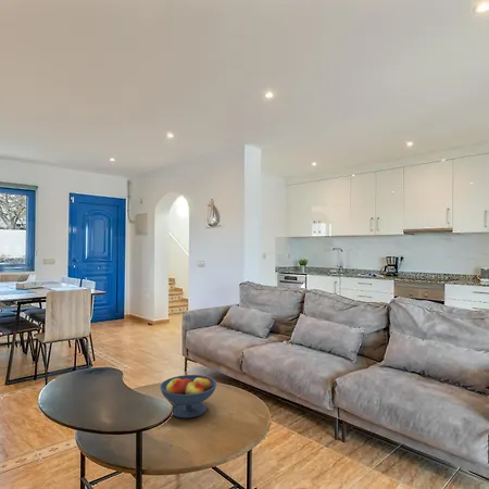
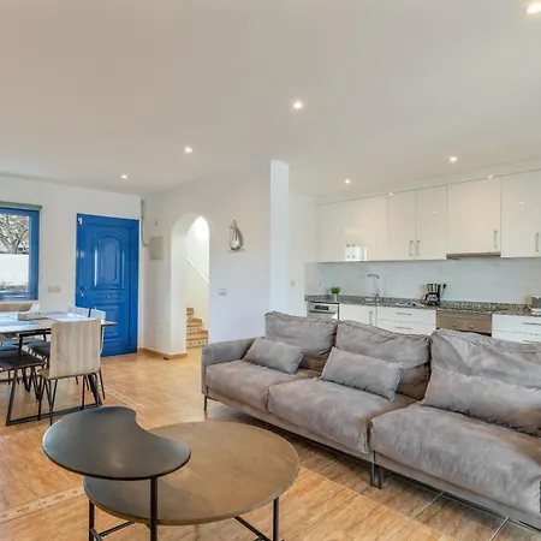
- fruit bowl (188, 392)
